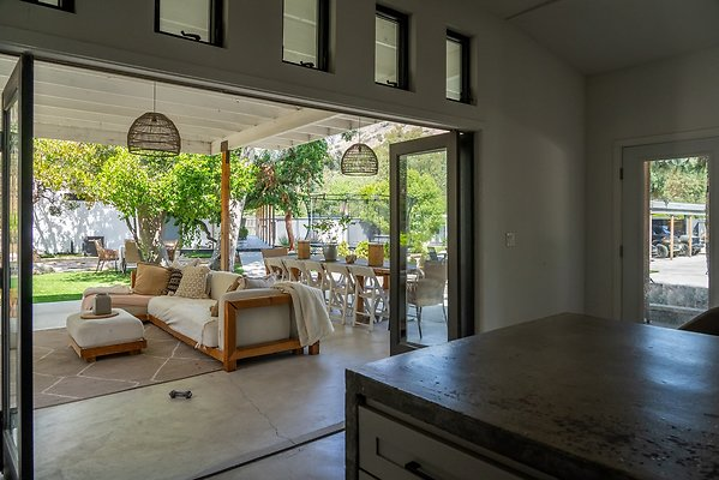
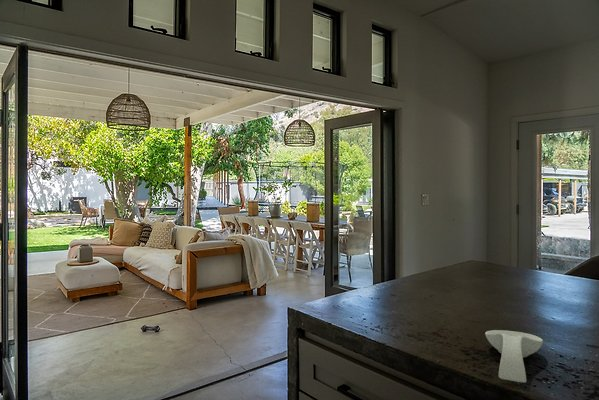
+ spoon rest (513, 345)
